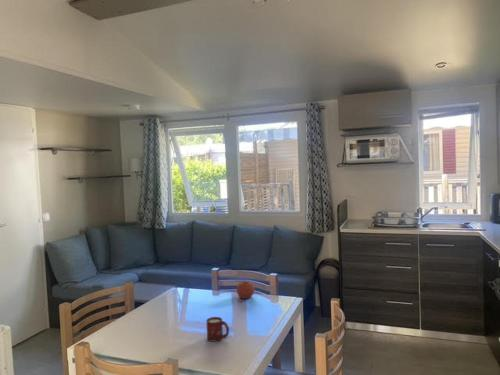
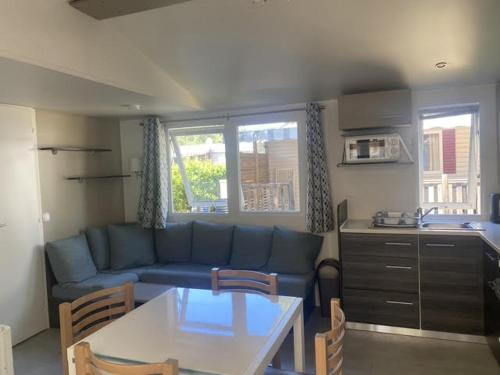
- cup (218, 329)
- fruit (245, 288)
